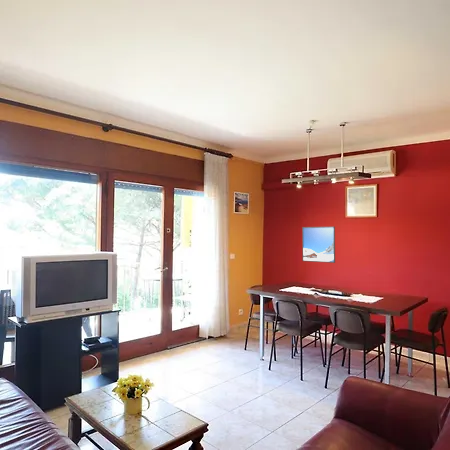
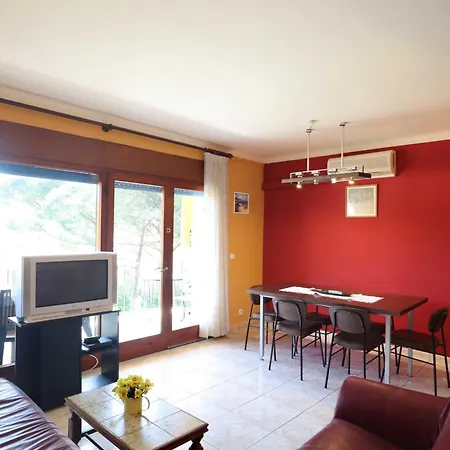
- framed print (318, 244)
